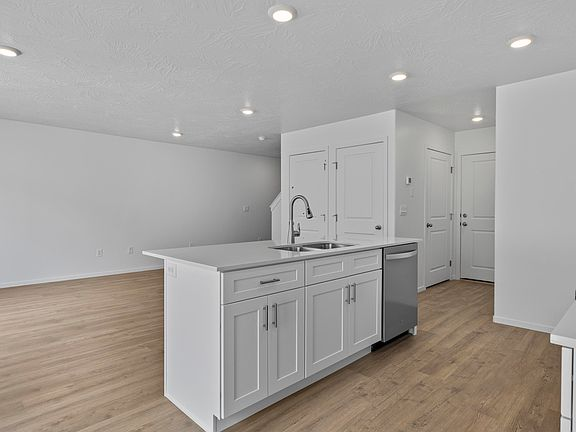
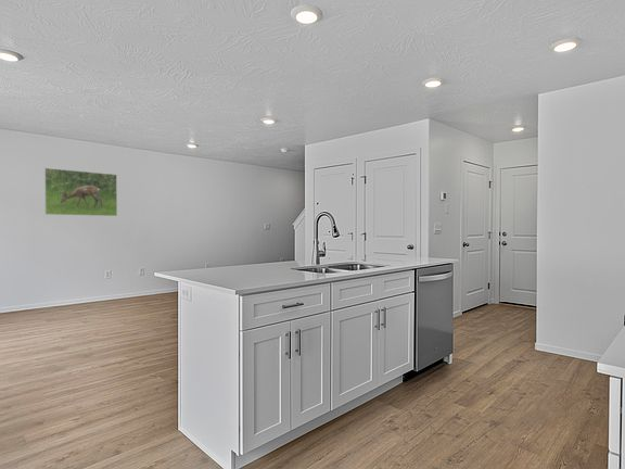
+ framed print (82, 193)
